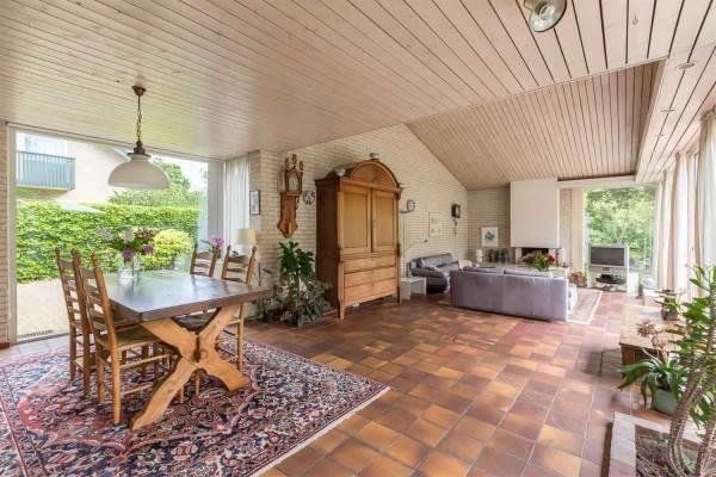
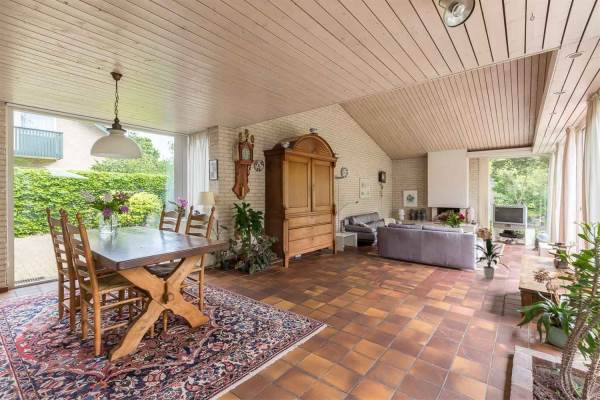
+ indoor plant (491, 258)
